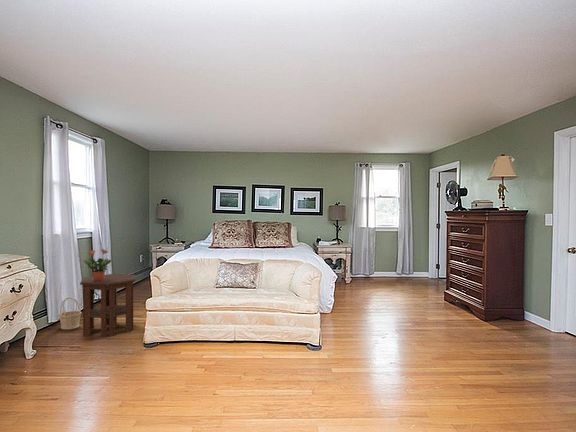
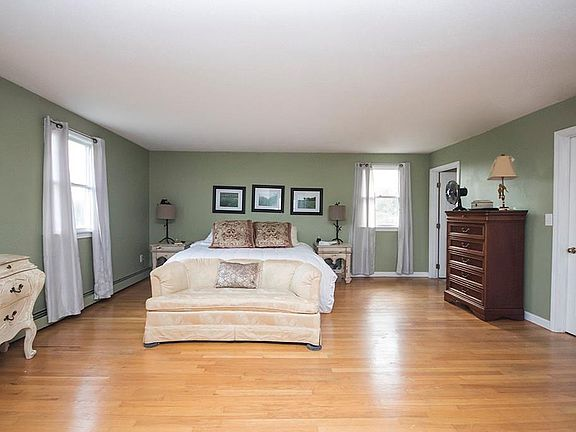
- potted plant (98, 264)
- side table (109, 303)
- basket (70, 311)
